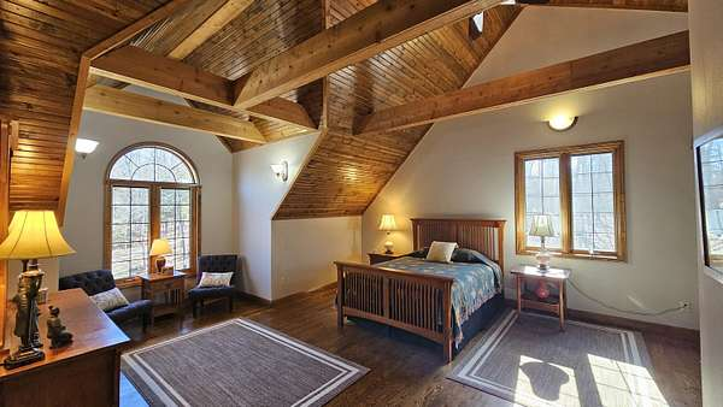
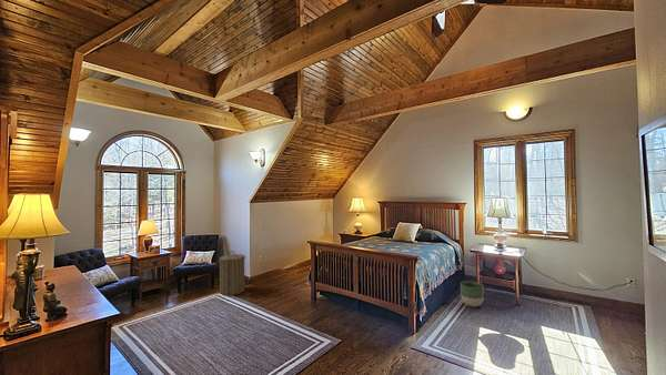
+ laundry hamper (232, 271)
+ planter (472, 294)
